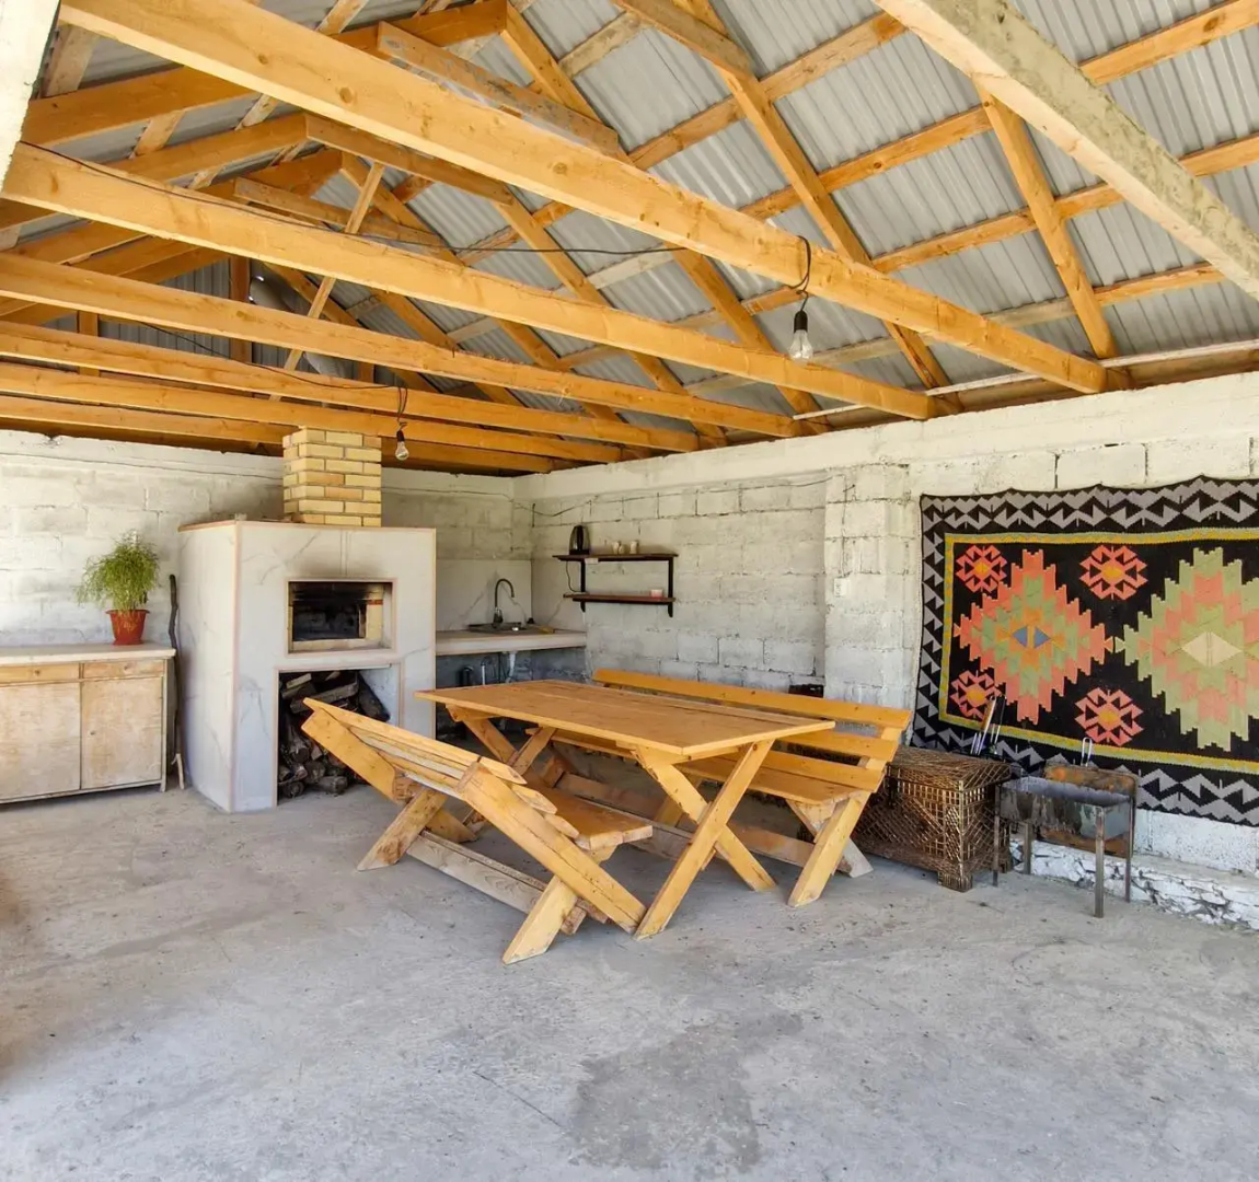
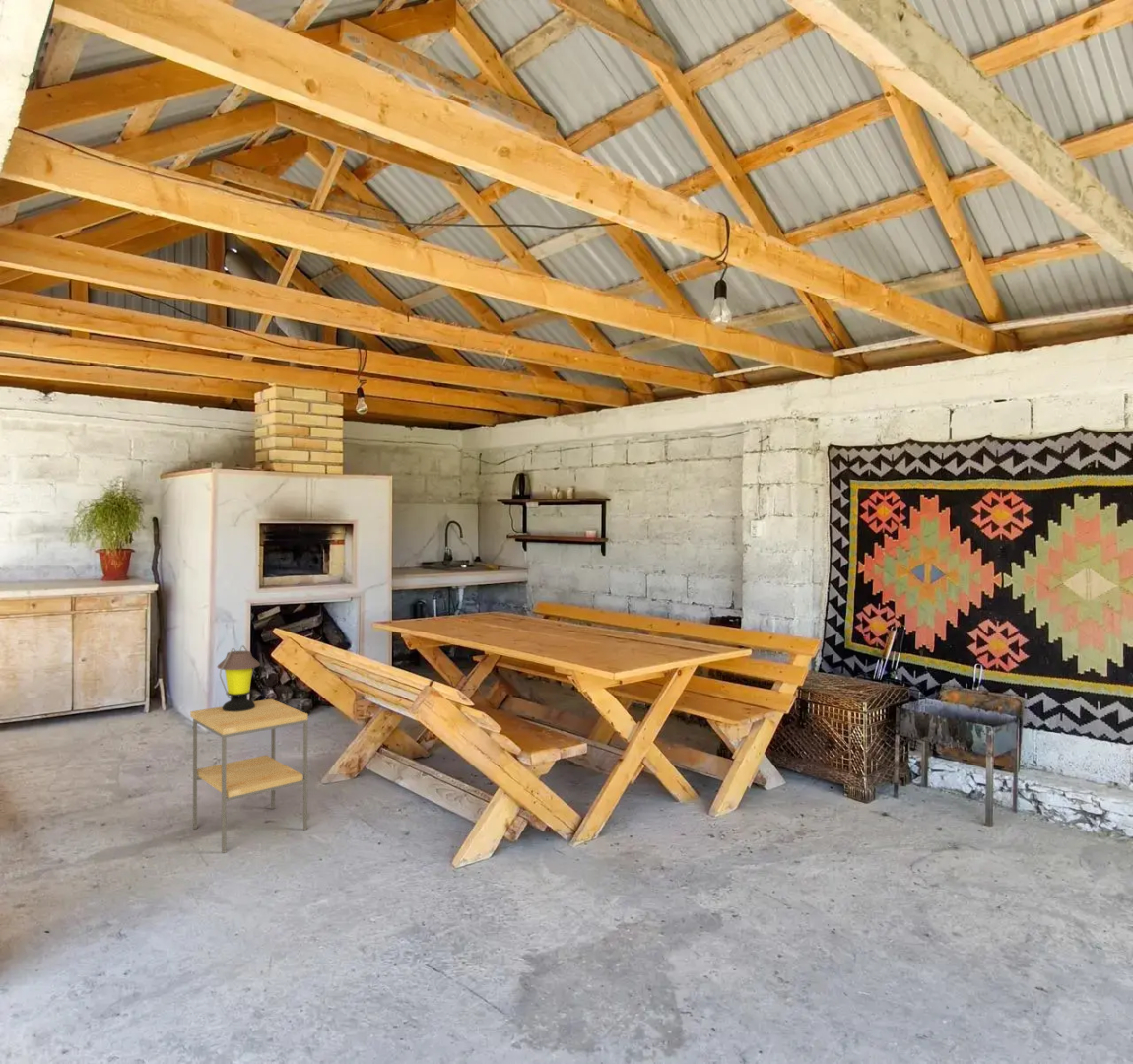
+ side table (248, 769)
+ lantern (237, 677)
